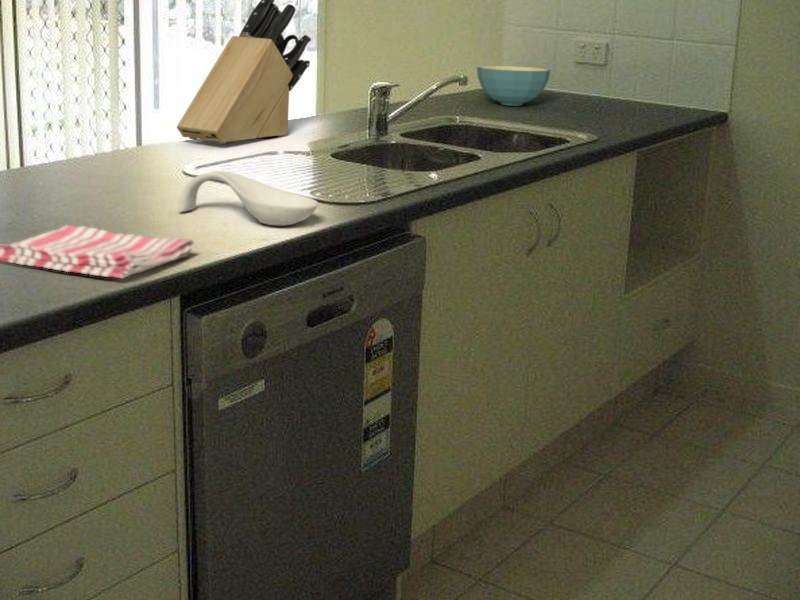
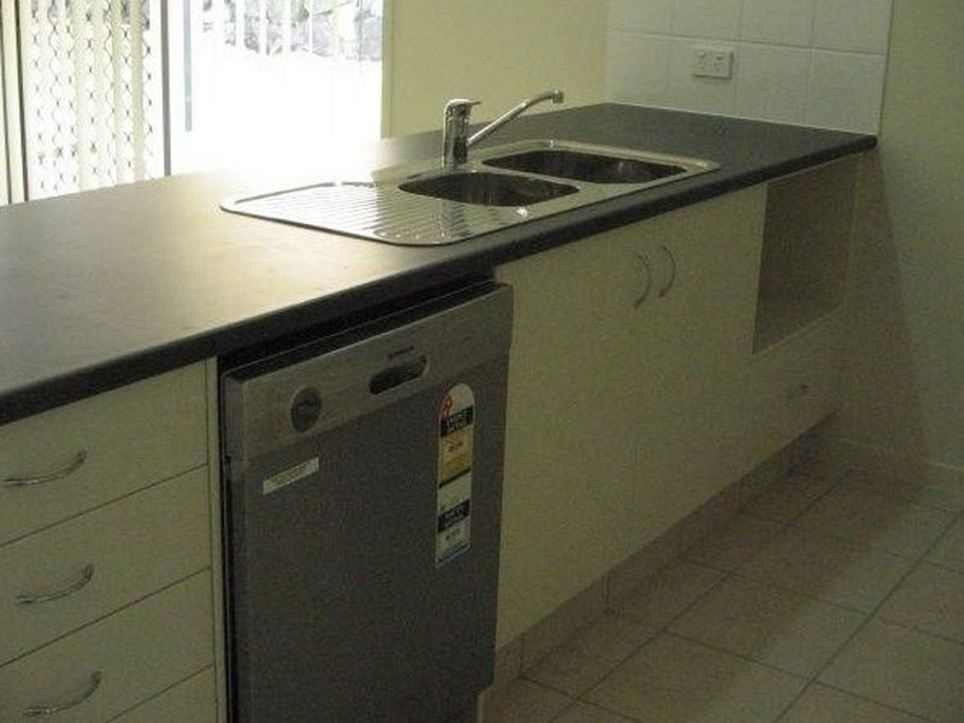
- dish towel (93, 246)
- spoon rest (247, 196)
- cereal bowl (512, 86)
- knife block (247, 66)
